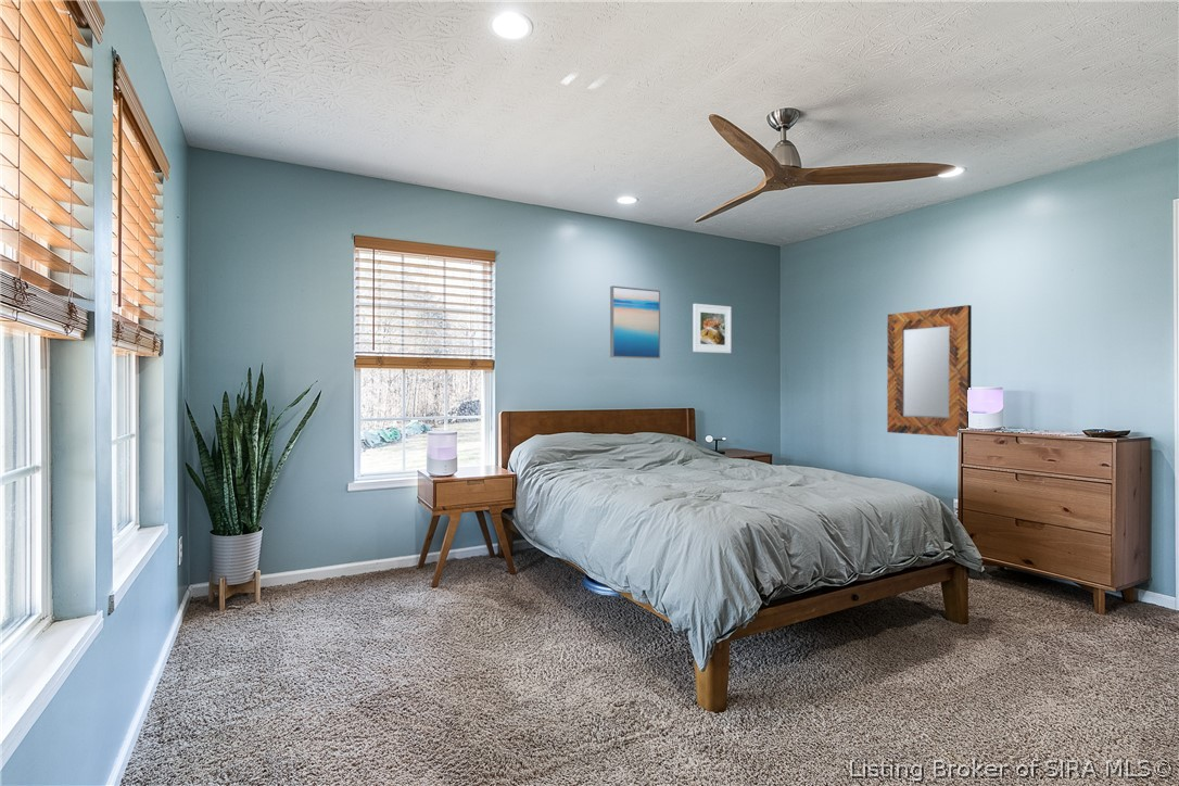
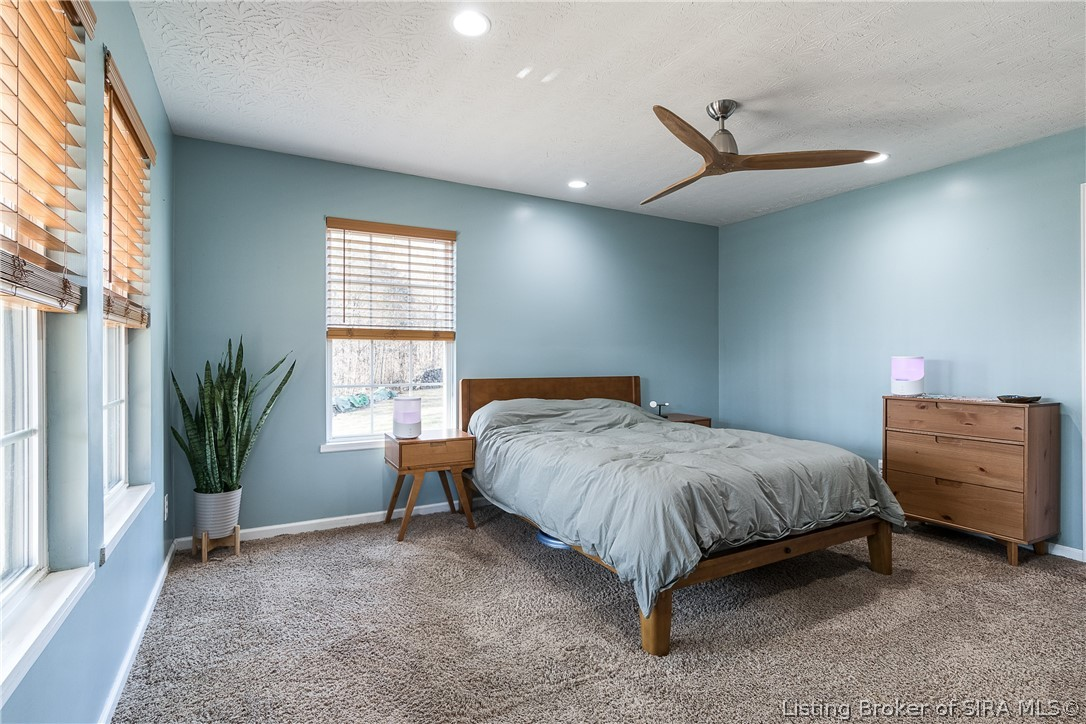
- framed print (712, 328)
- home mirror (926, 372)
- wall art (635, 322)
